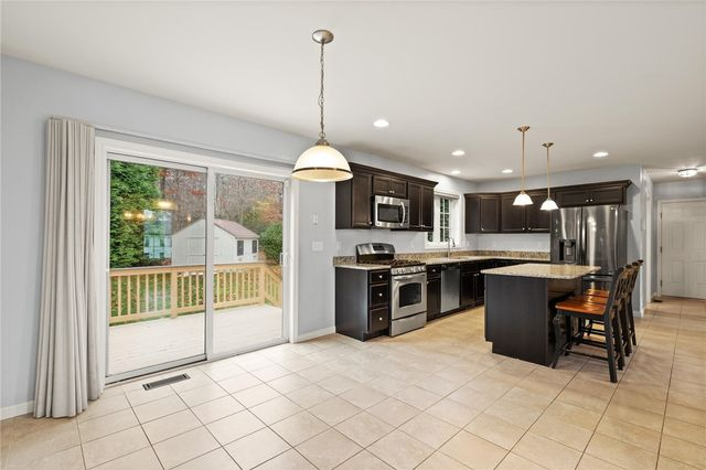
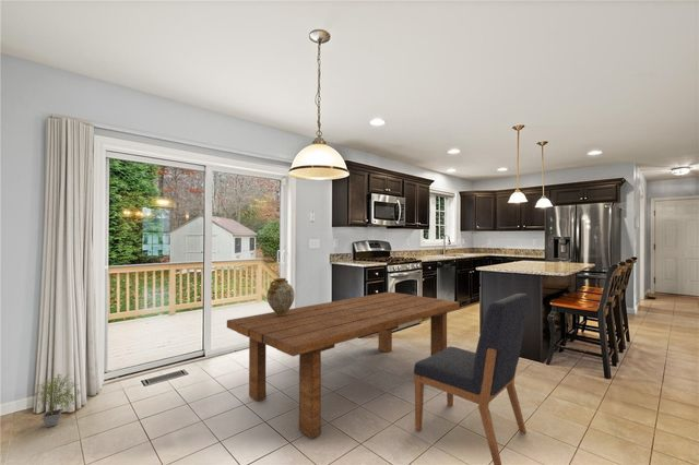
+ ceramic jug (280, 296)
+ chair (471, 361)
+ potted plant (57, 396)
+ dining table (356, 337)
